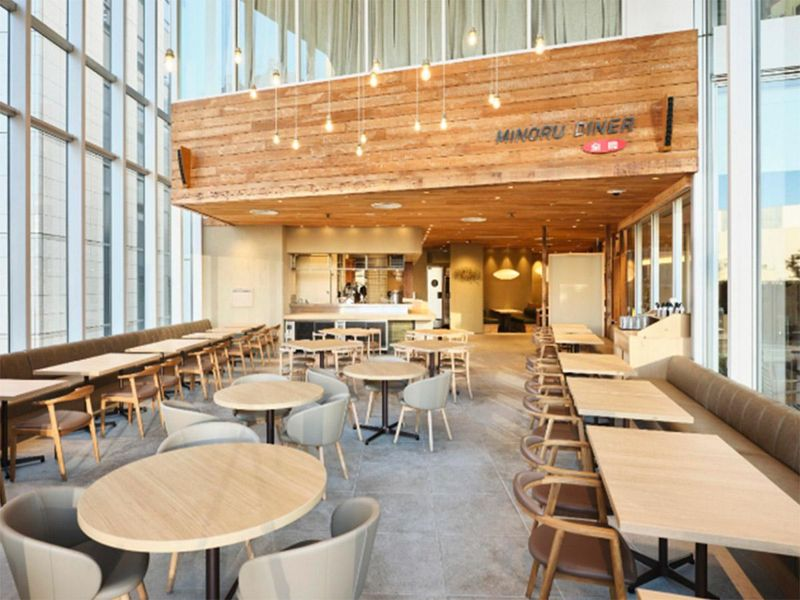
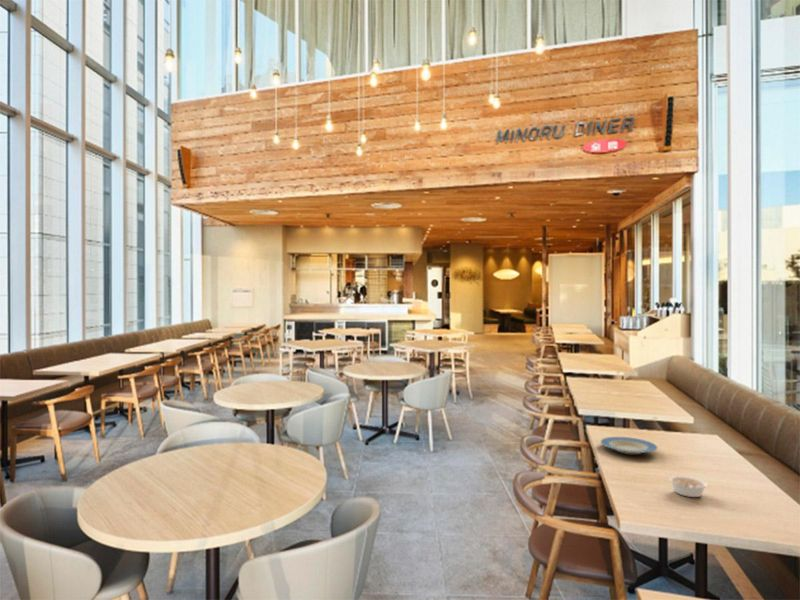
+ legume (689, 486)
+ plate (628, 447)
